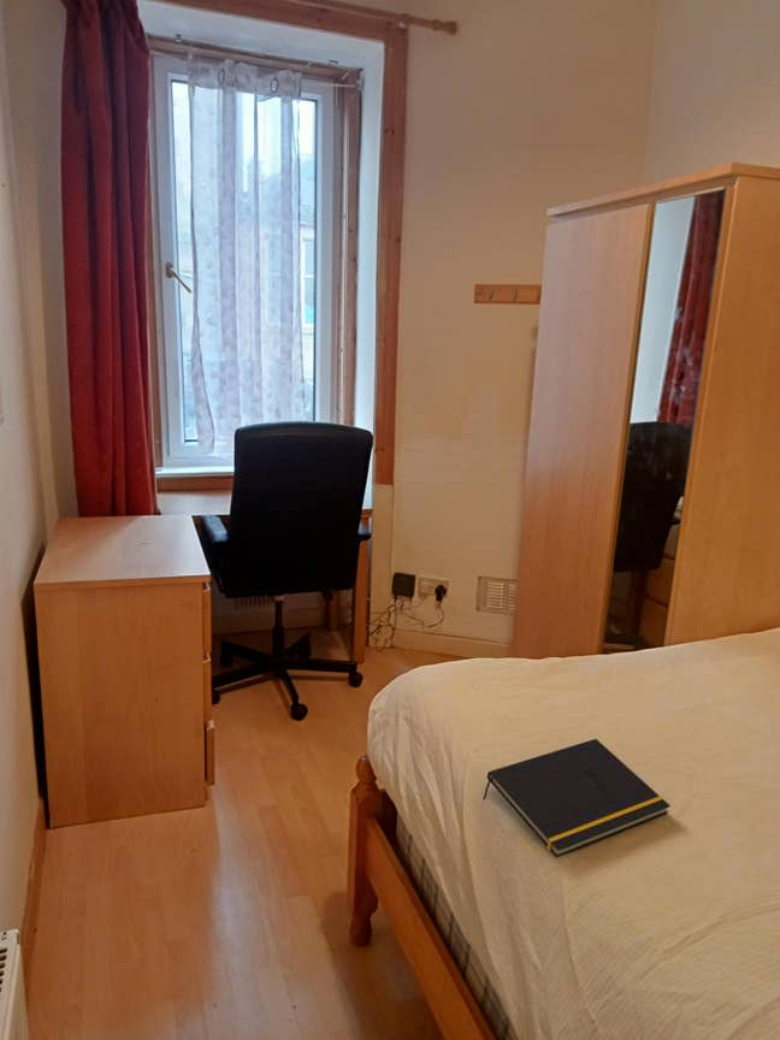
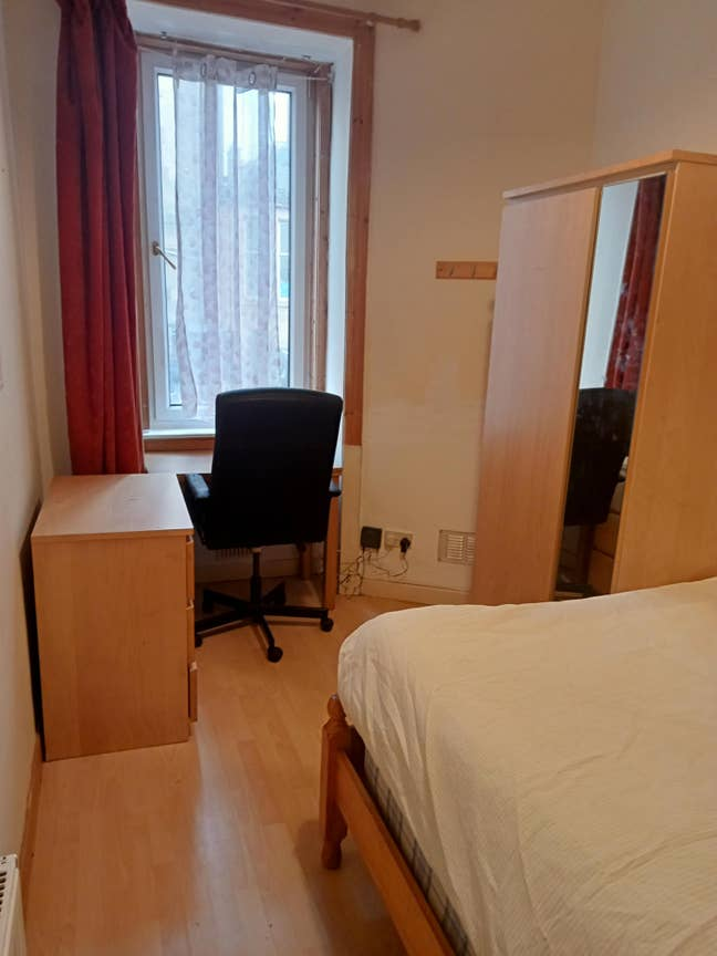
- notepad (578, 791)
